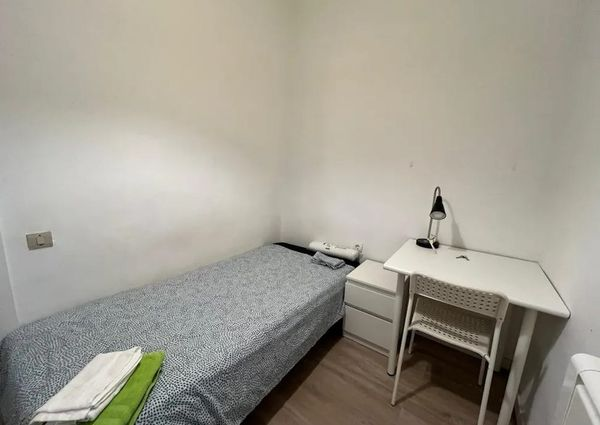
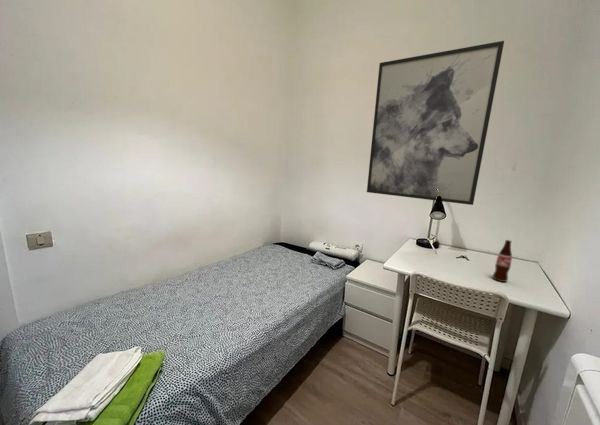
+ wall art (423, 129)
+ bottle (504, 260)
